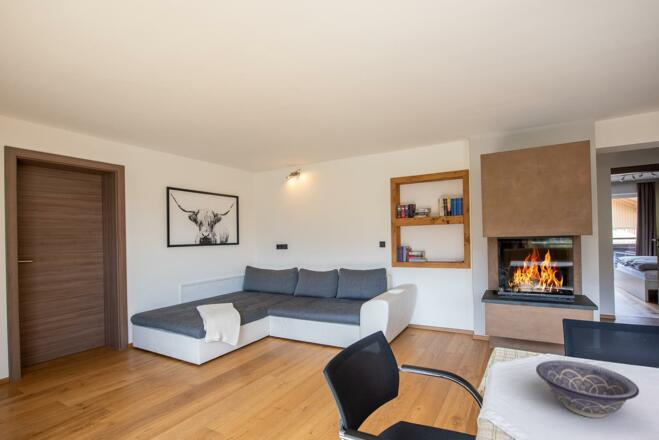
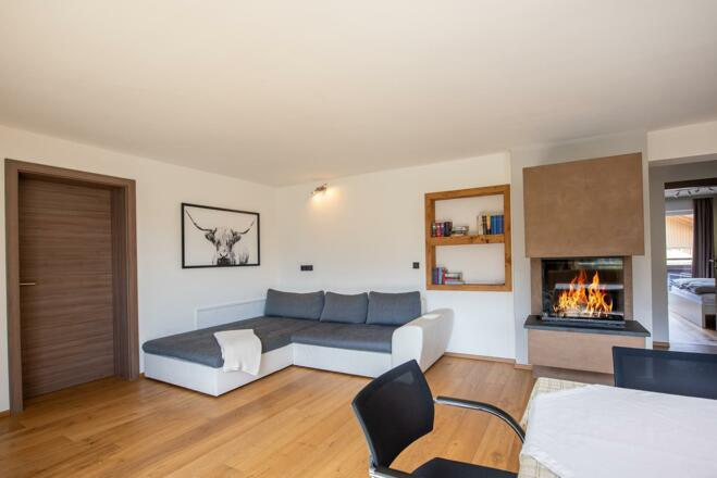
- decorative bowl (584, 392)
